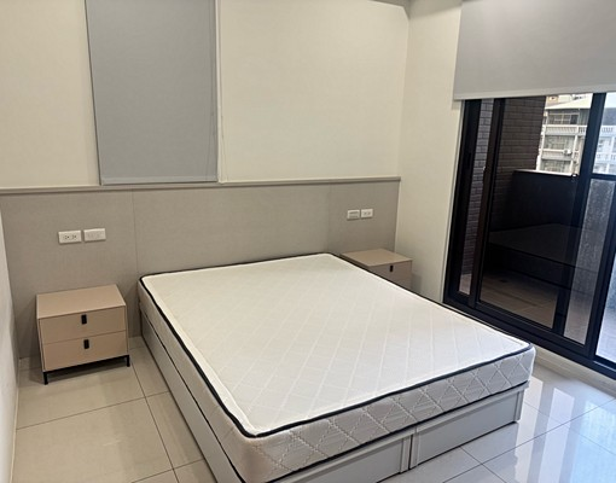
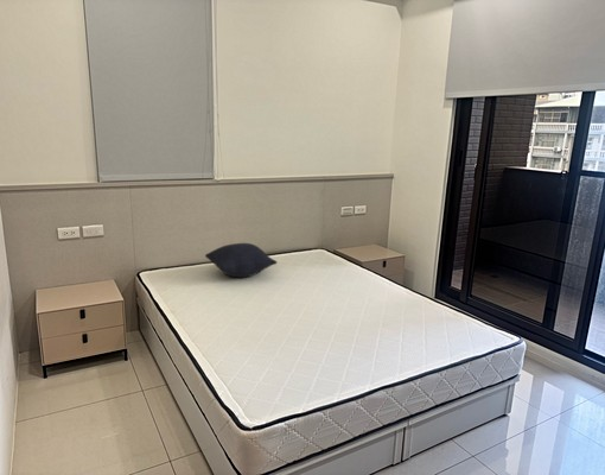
+ pillow (240, 259)
